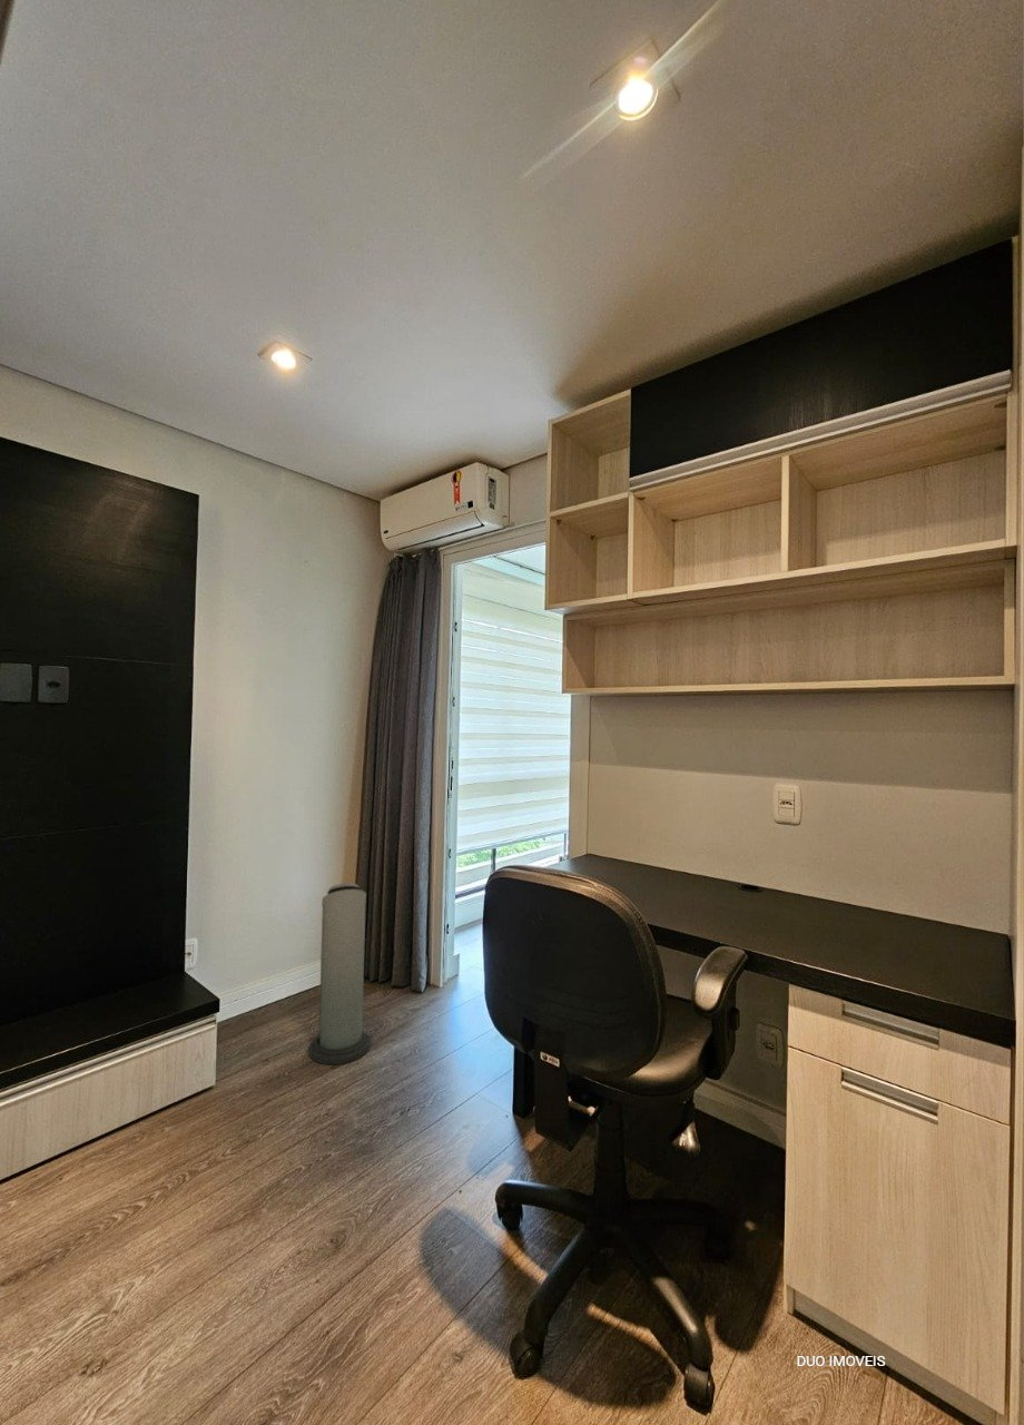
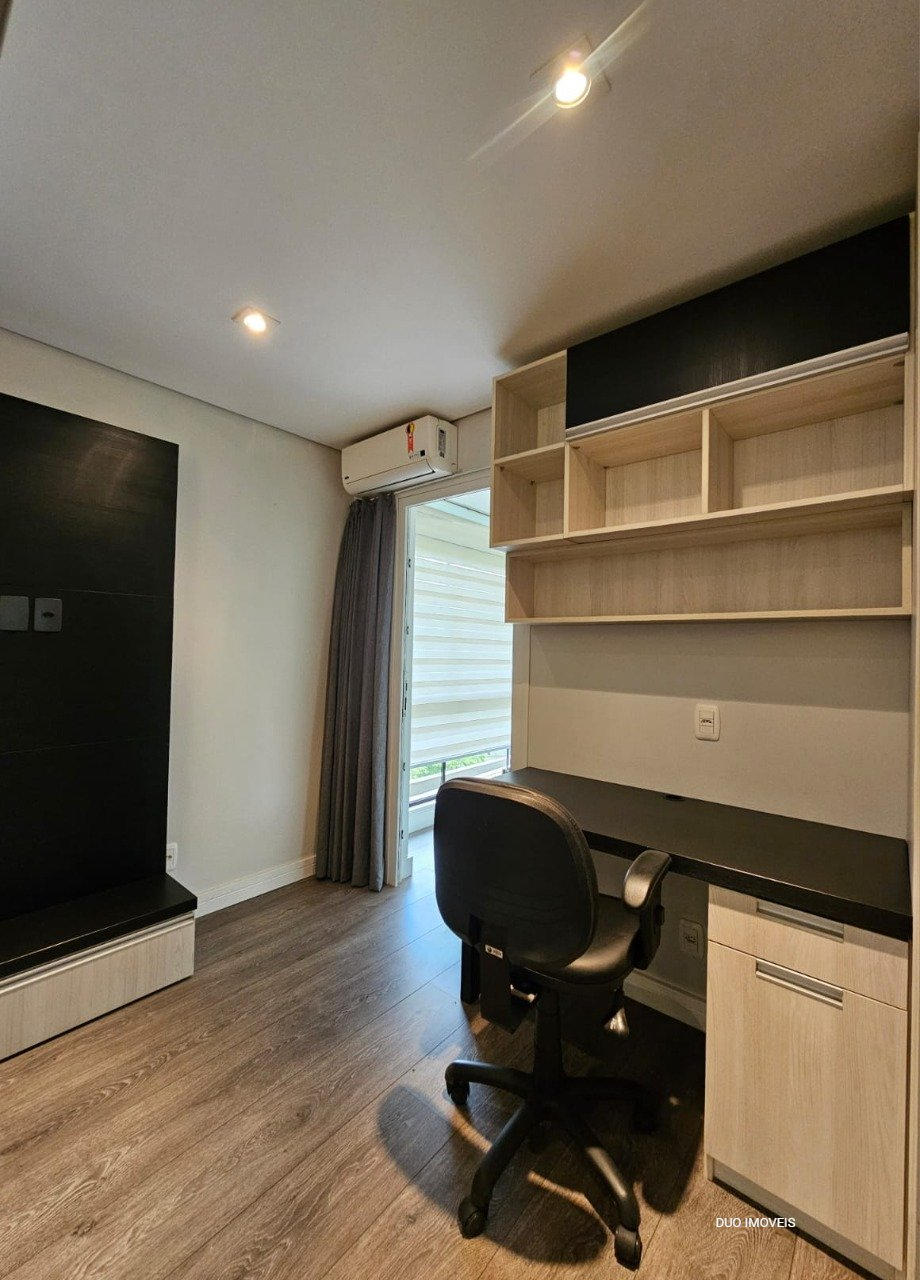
- air purifier (342, 964)
